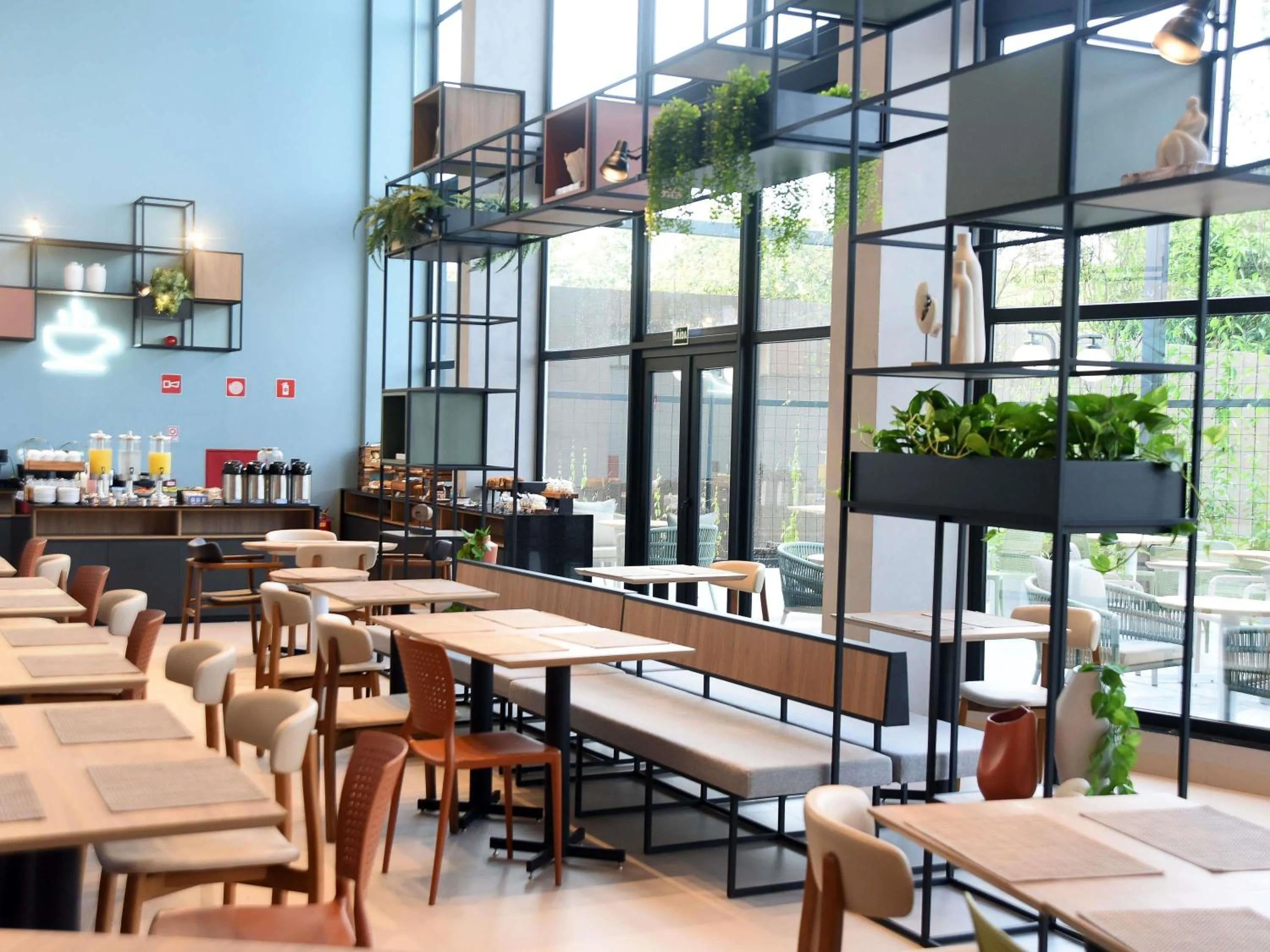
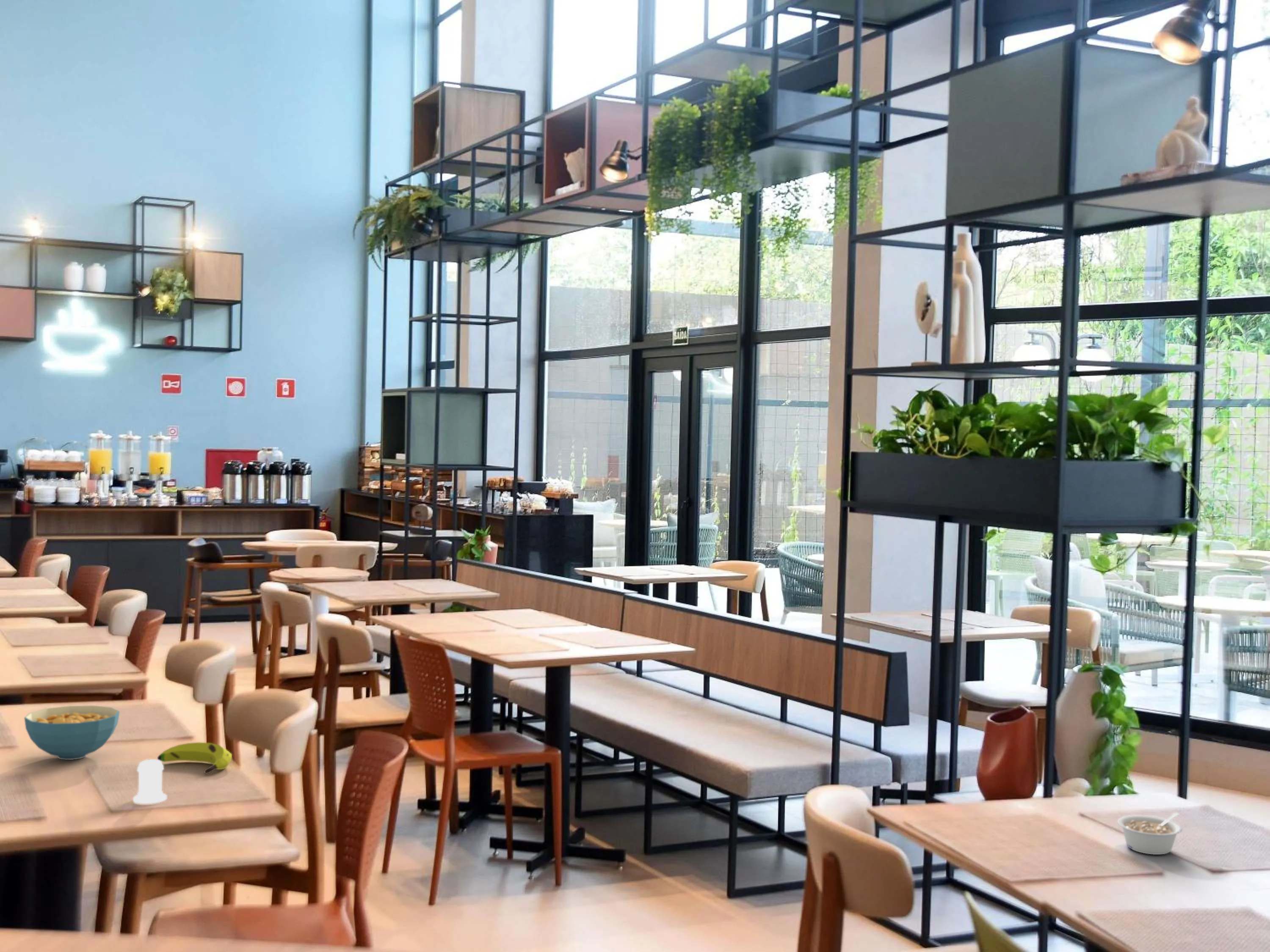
+ legume (1149, 833)
+ salt shaker (150, 779)
+ banana (192, 757)
+ cereal bowl (72, 735)
